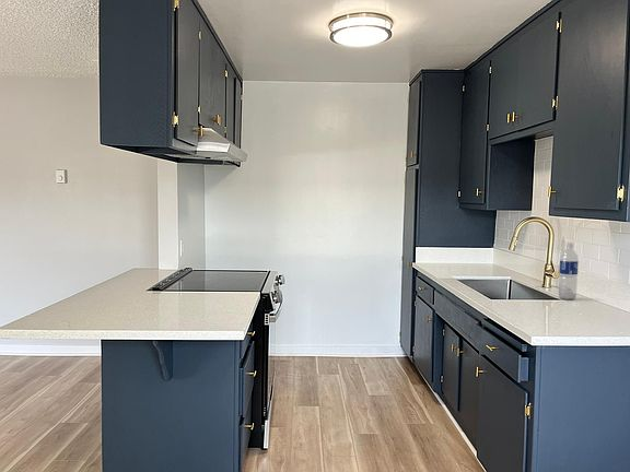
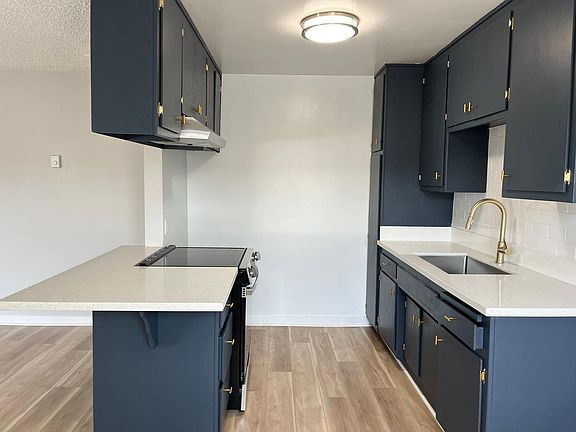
- water bottle (568, 270)
